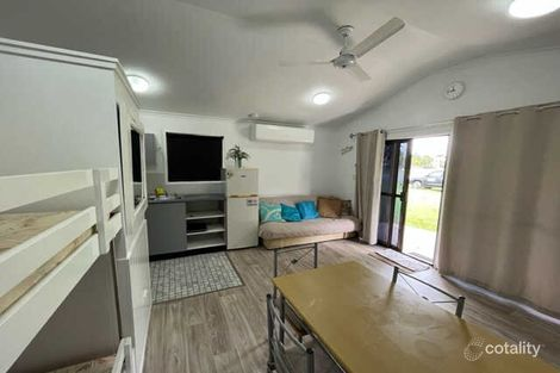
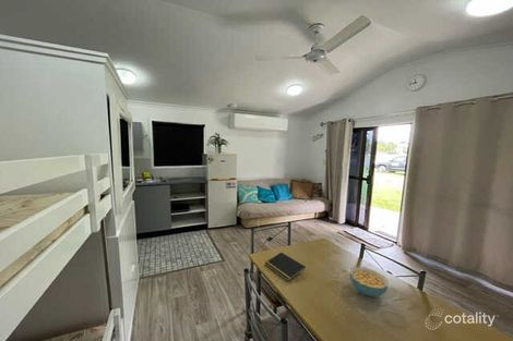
+ cereal bowl (368, 284)
+ notepad (284, 265)
